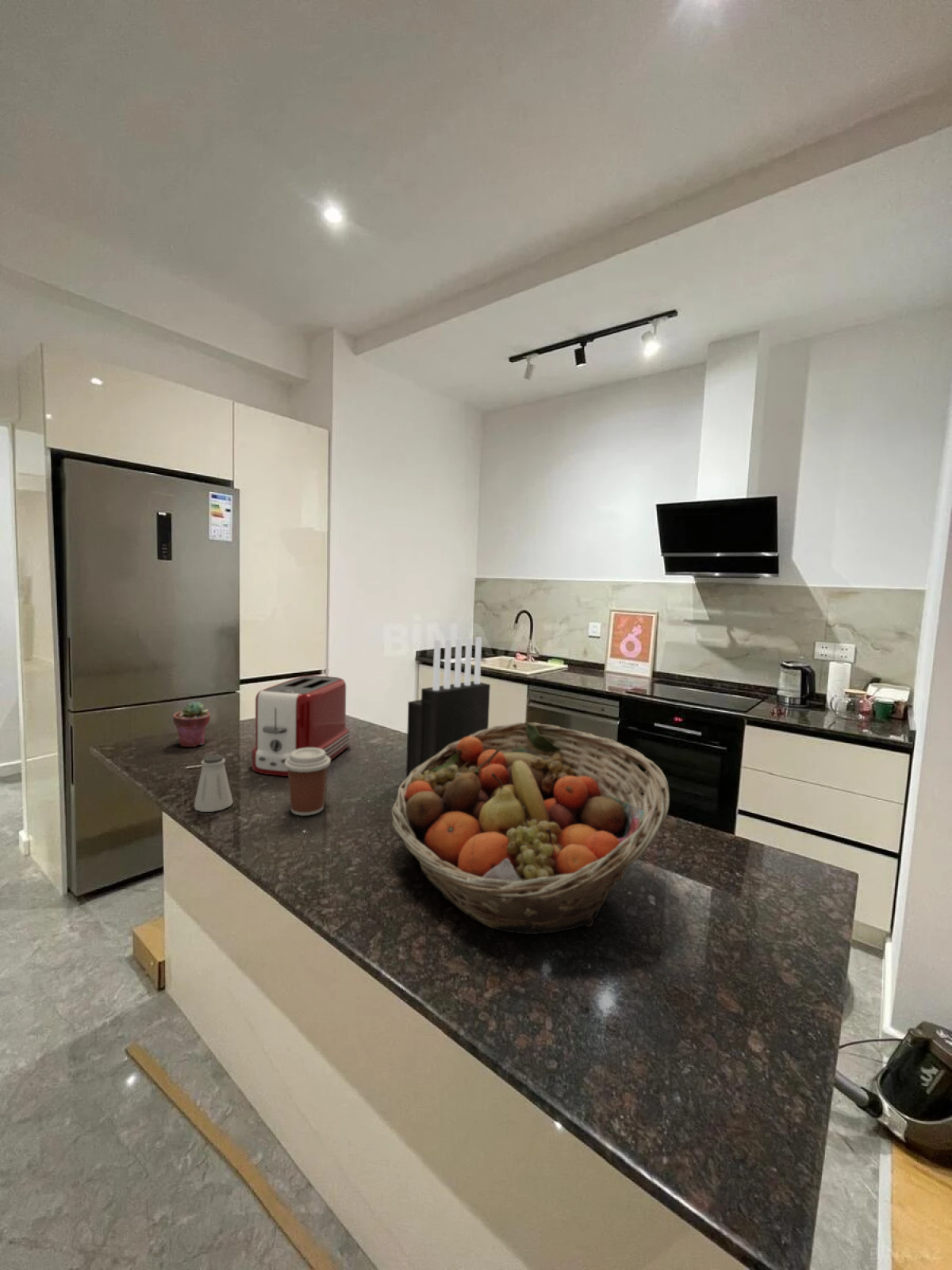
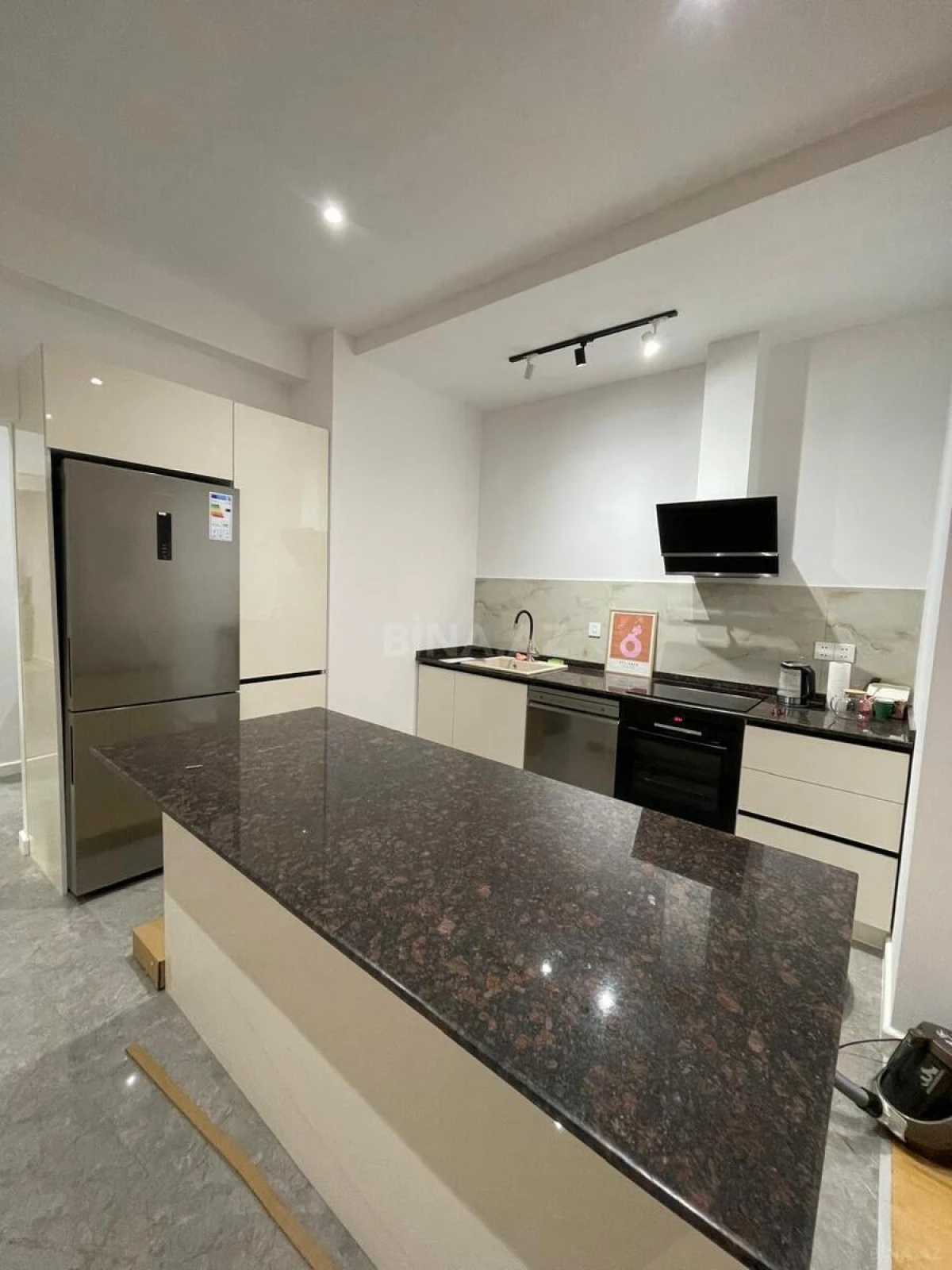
- toaster (303, 720)
- fruit basket (520, 810)
- coffee cup (307, 780)
- potted succulent (192, 722)
- knife block (446, 706)
- saltshaker (213, 780)
